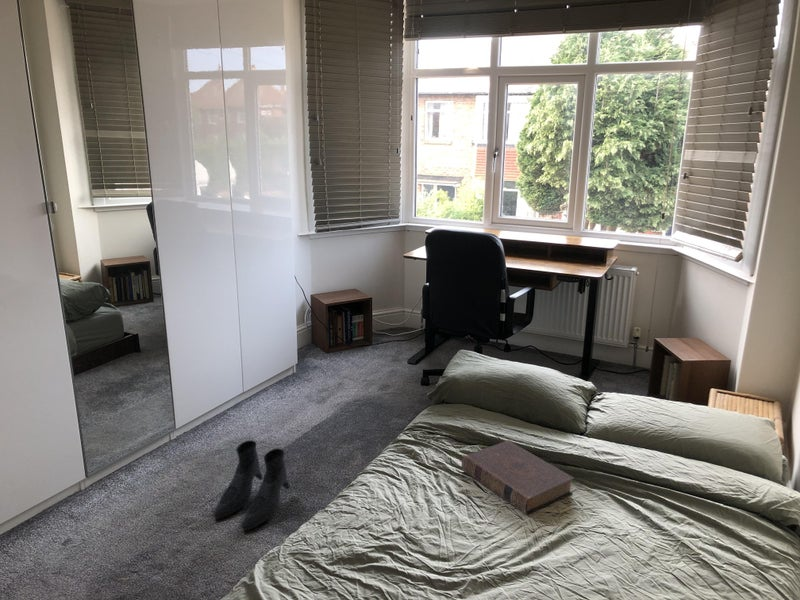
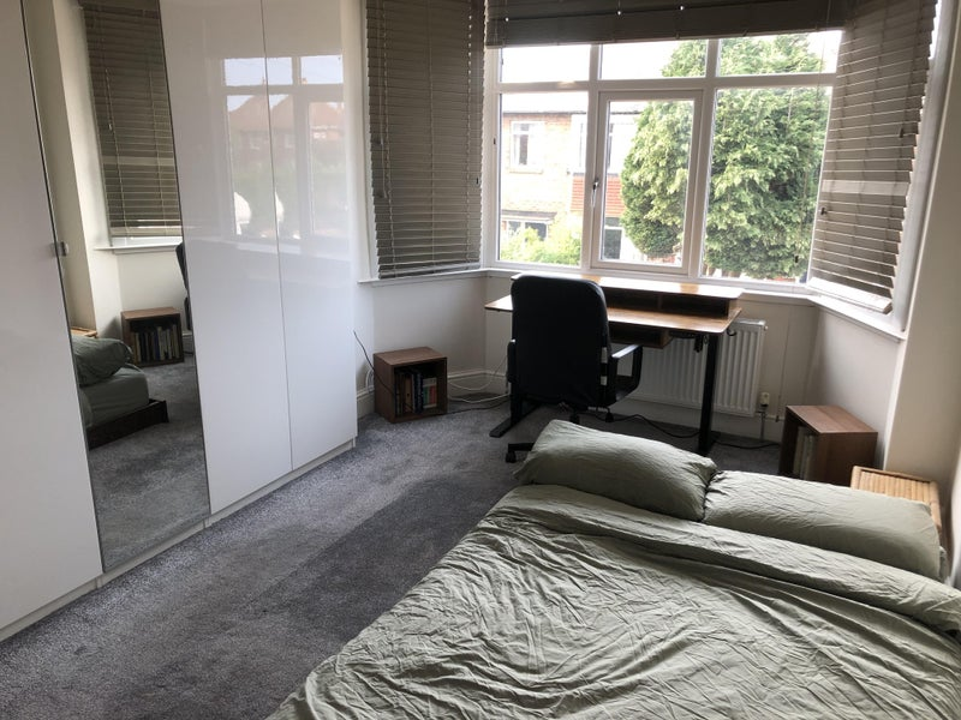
- boots (251, 479)
- book (515, 474)
